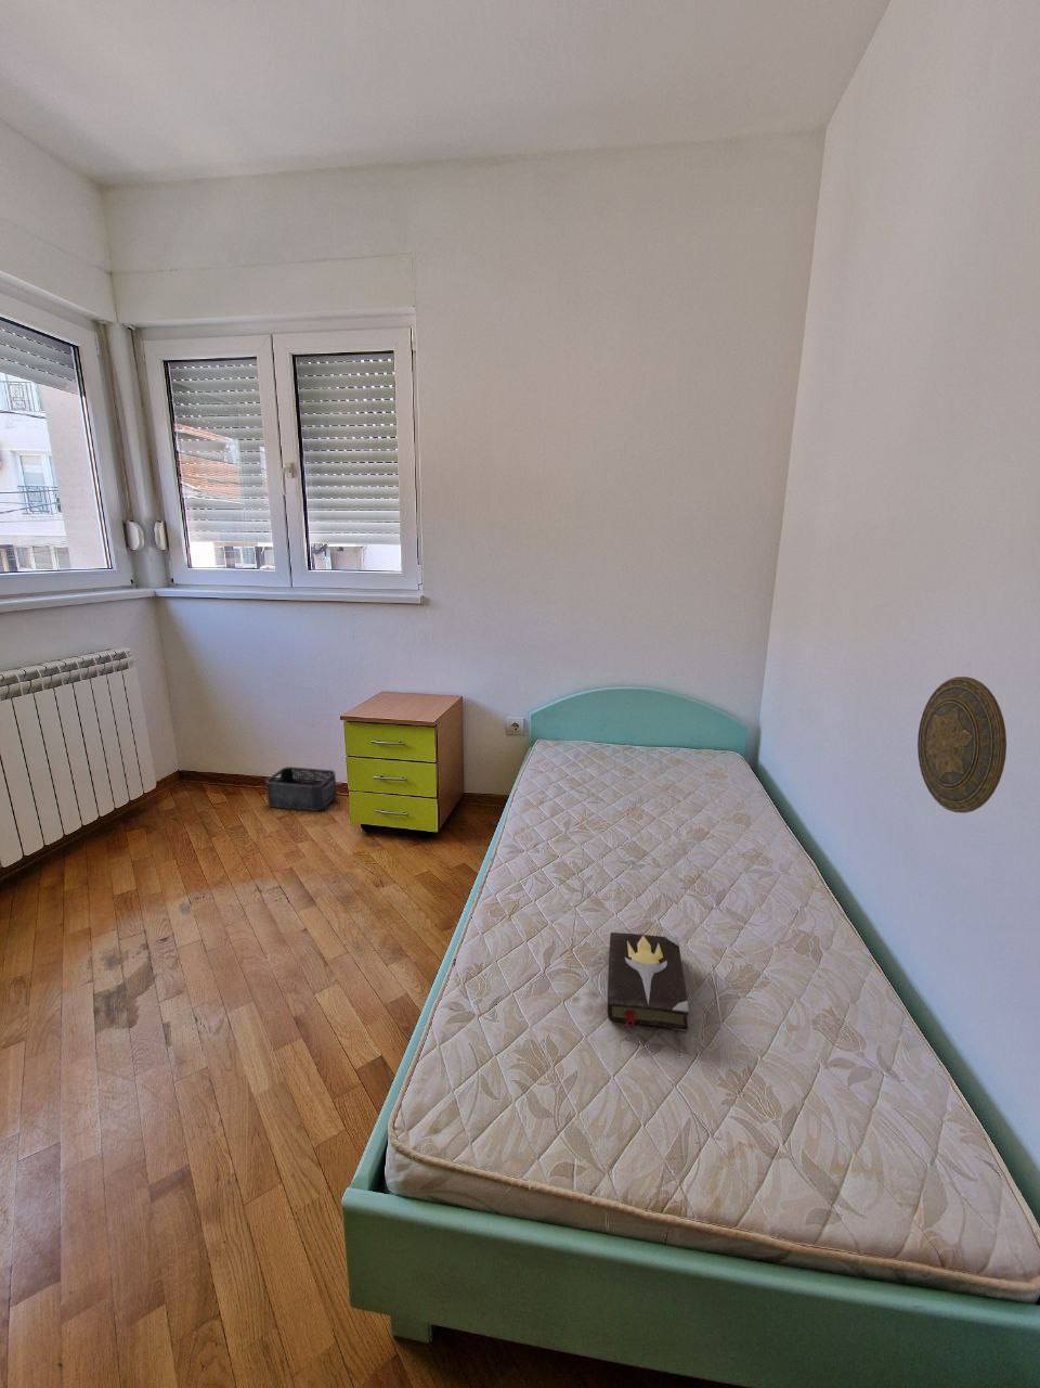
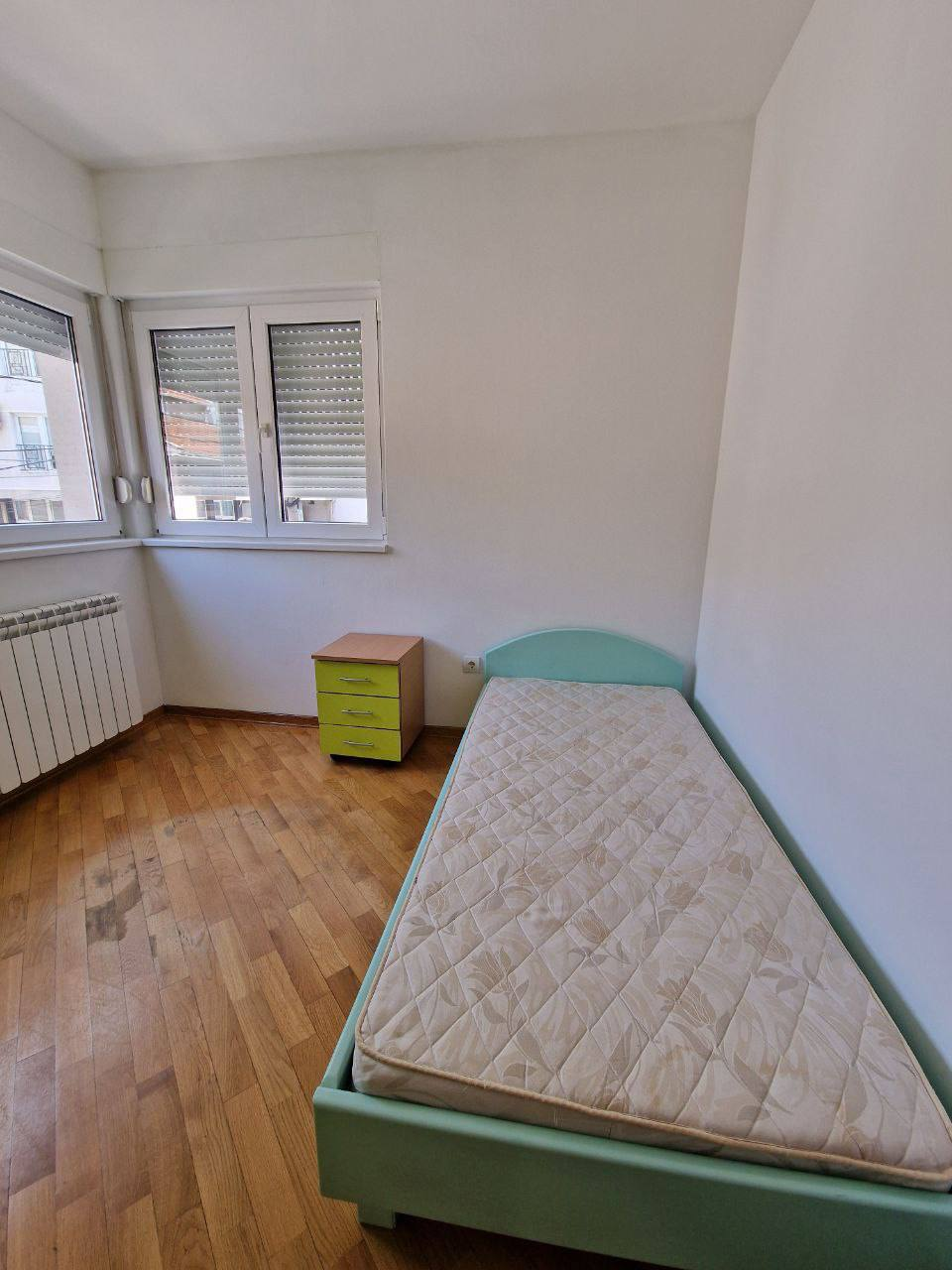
- hardback book (646, 975)
- decorative plate (950, 743)
- storage bin (303, 788)
